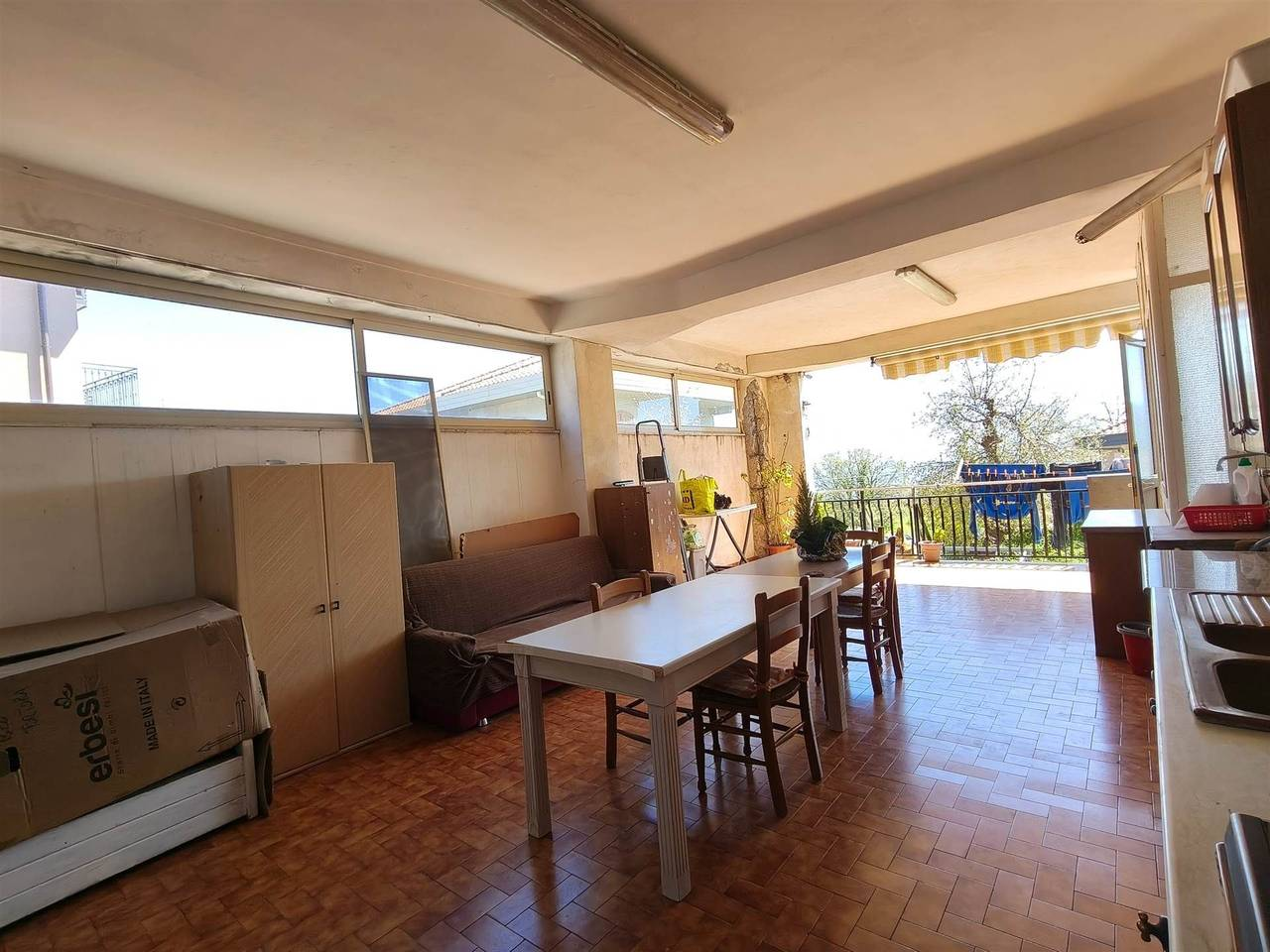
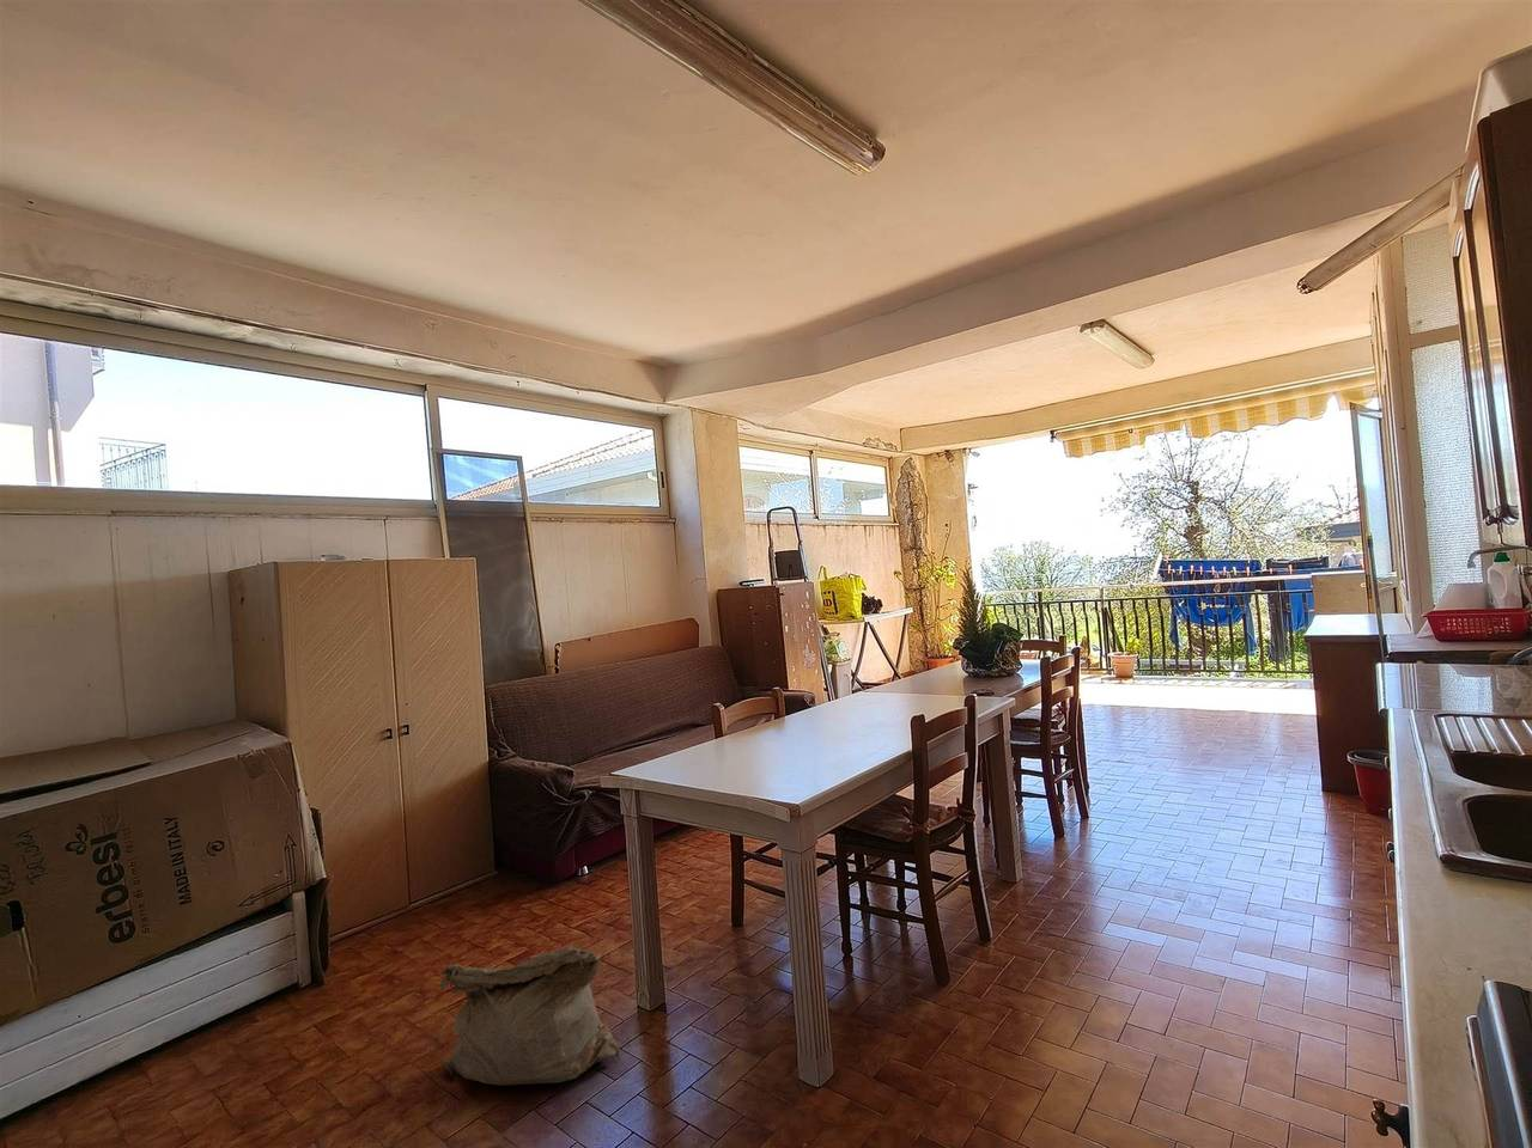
+ bag (526, 1008)
